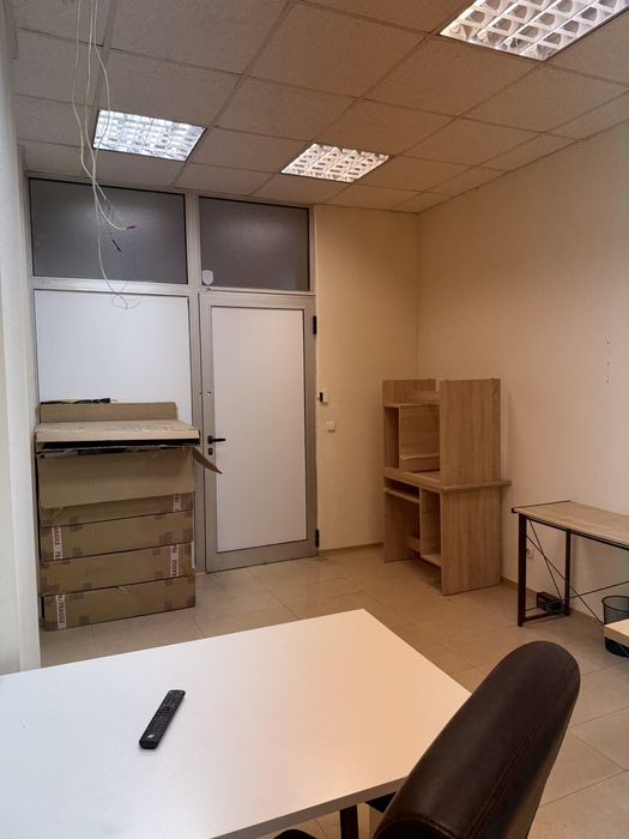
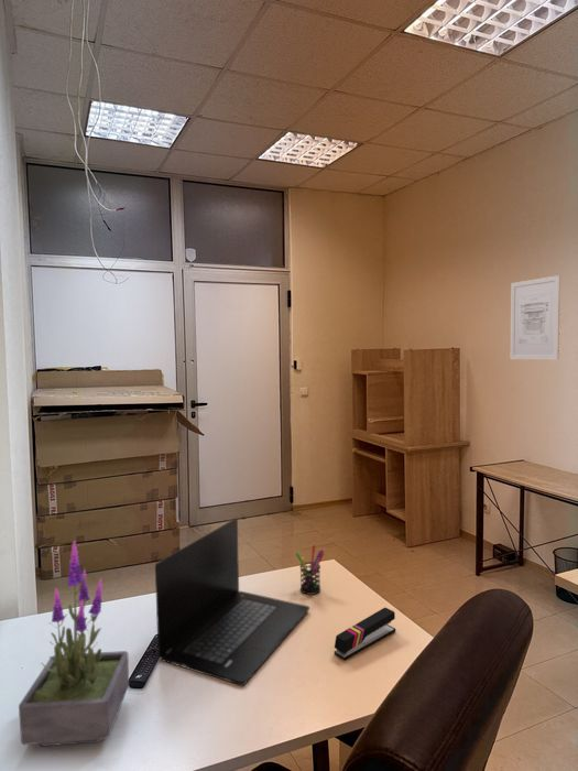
+ stapler (366, 631)
+ wall art (533, 319)
+ potted plant (75, 633)
+ laptop (238, 588)
+ pen holder (309, 567)
